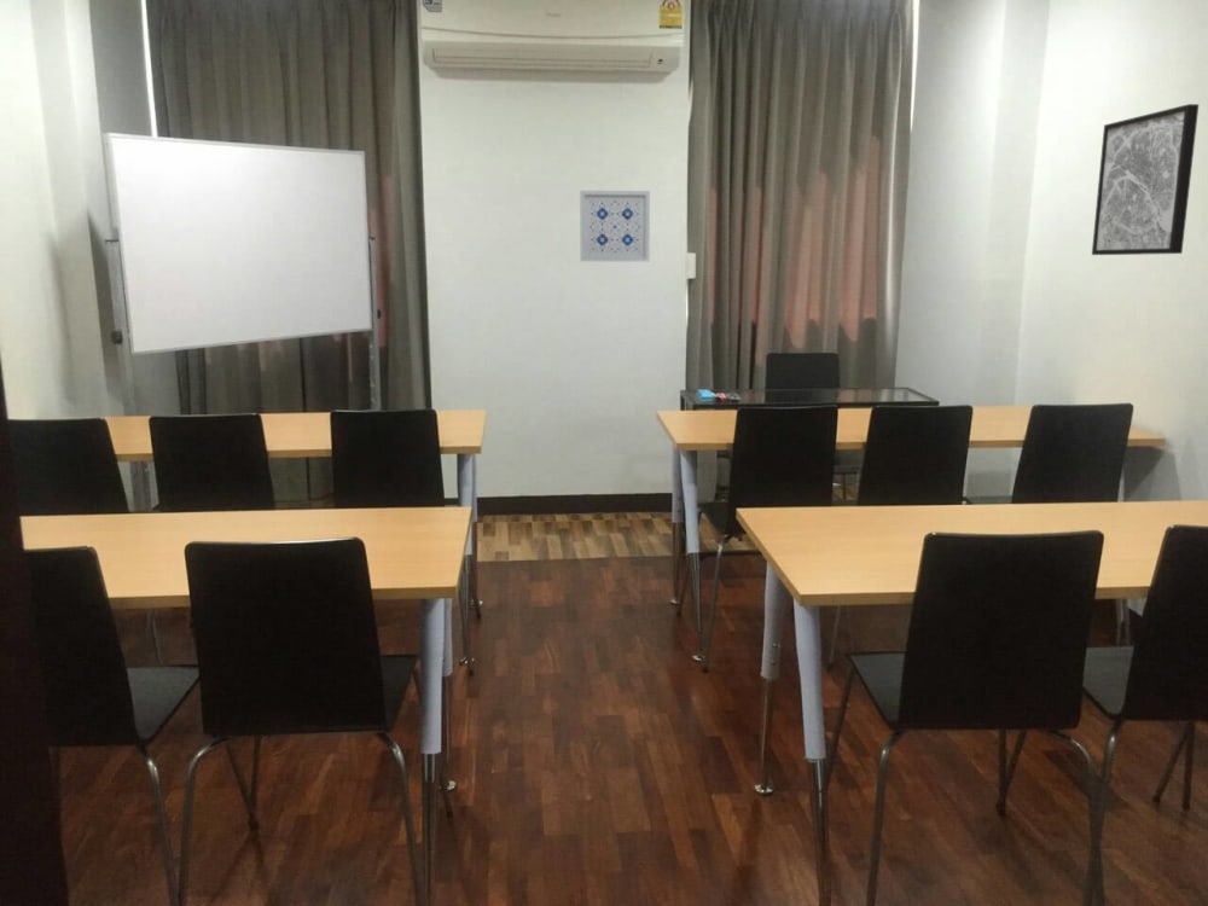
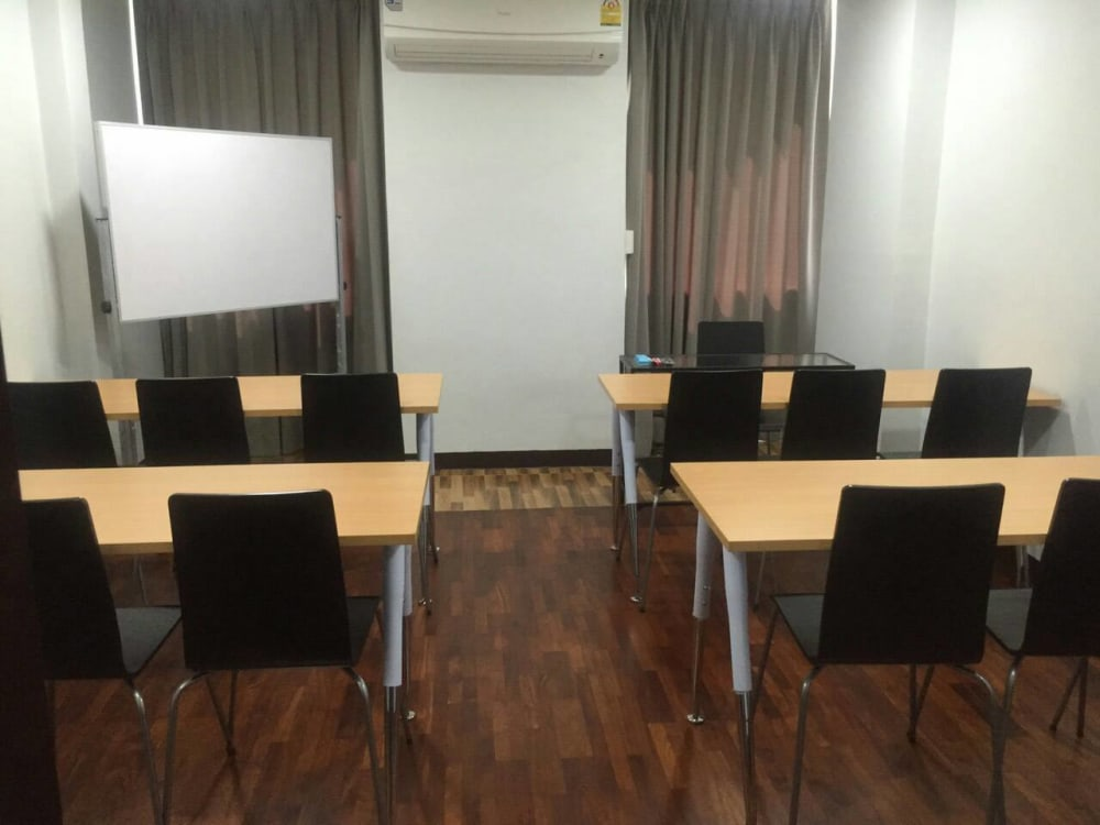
- wall art (1140, 185)
- wall art (615, 226)
